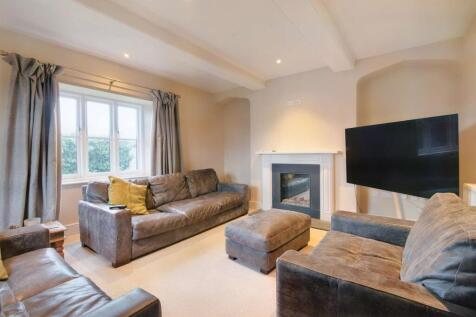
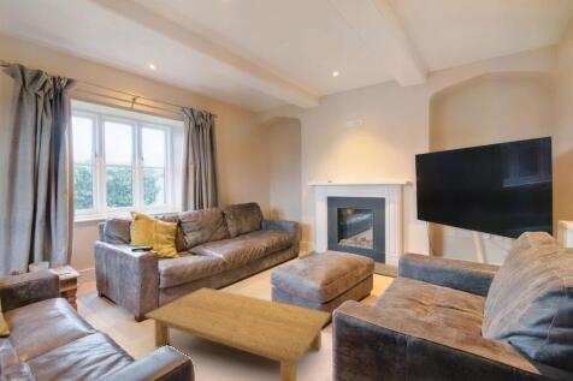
+ coffee table (237, 329)
